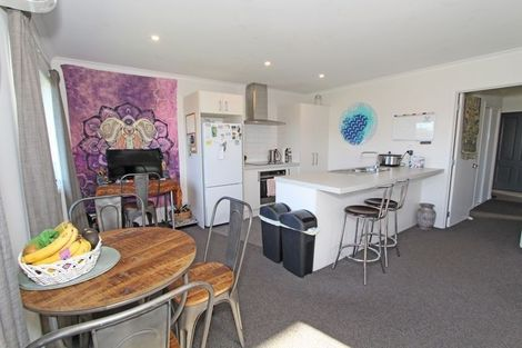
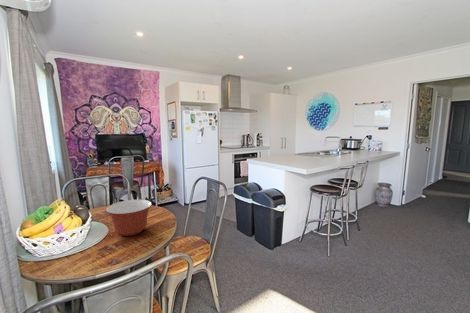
+ mixing bowl (130, 218)
